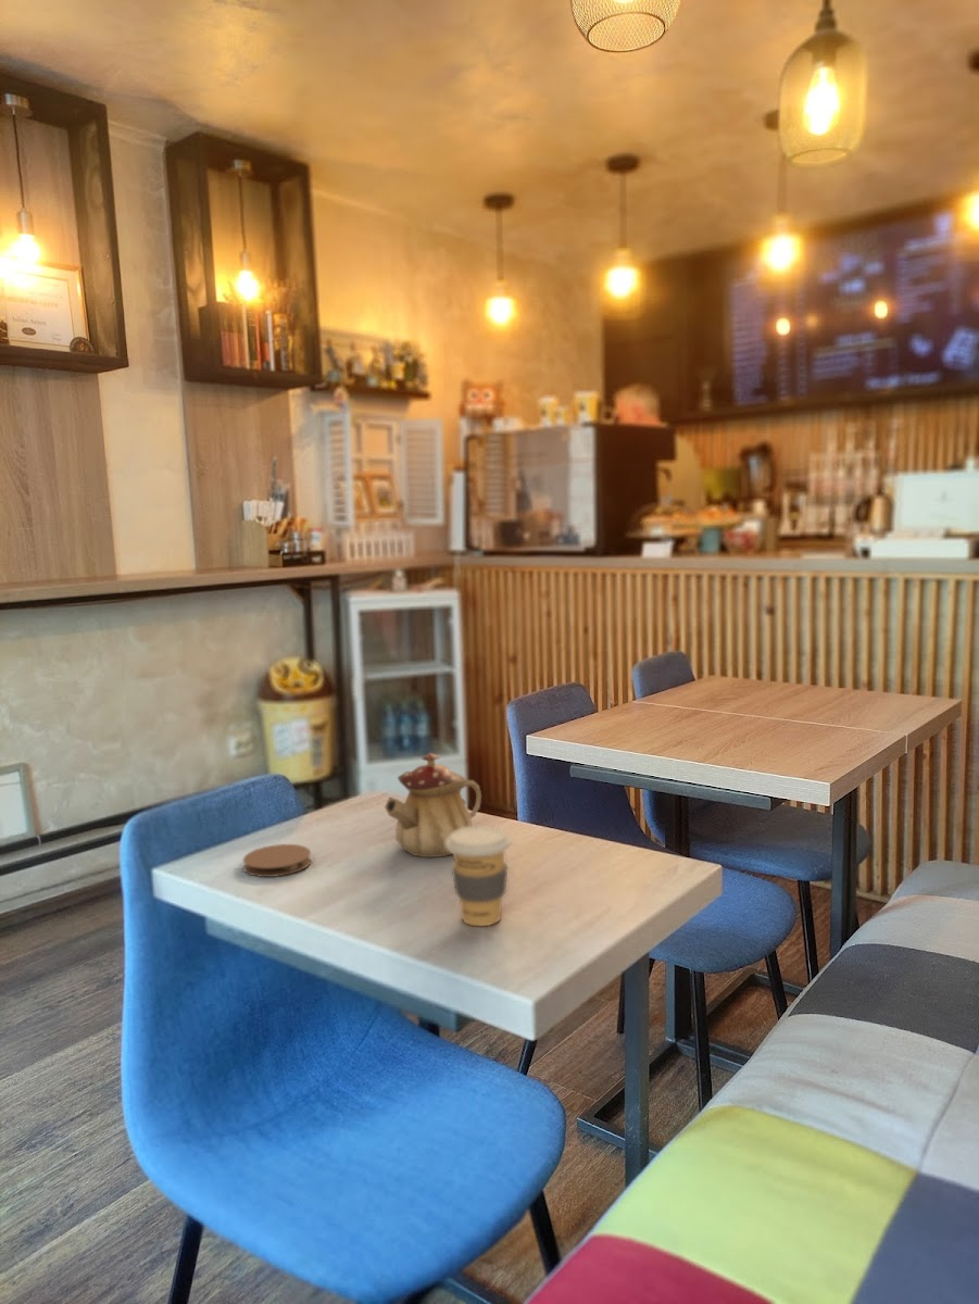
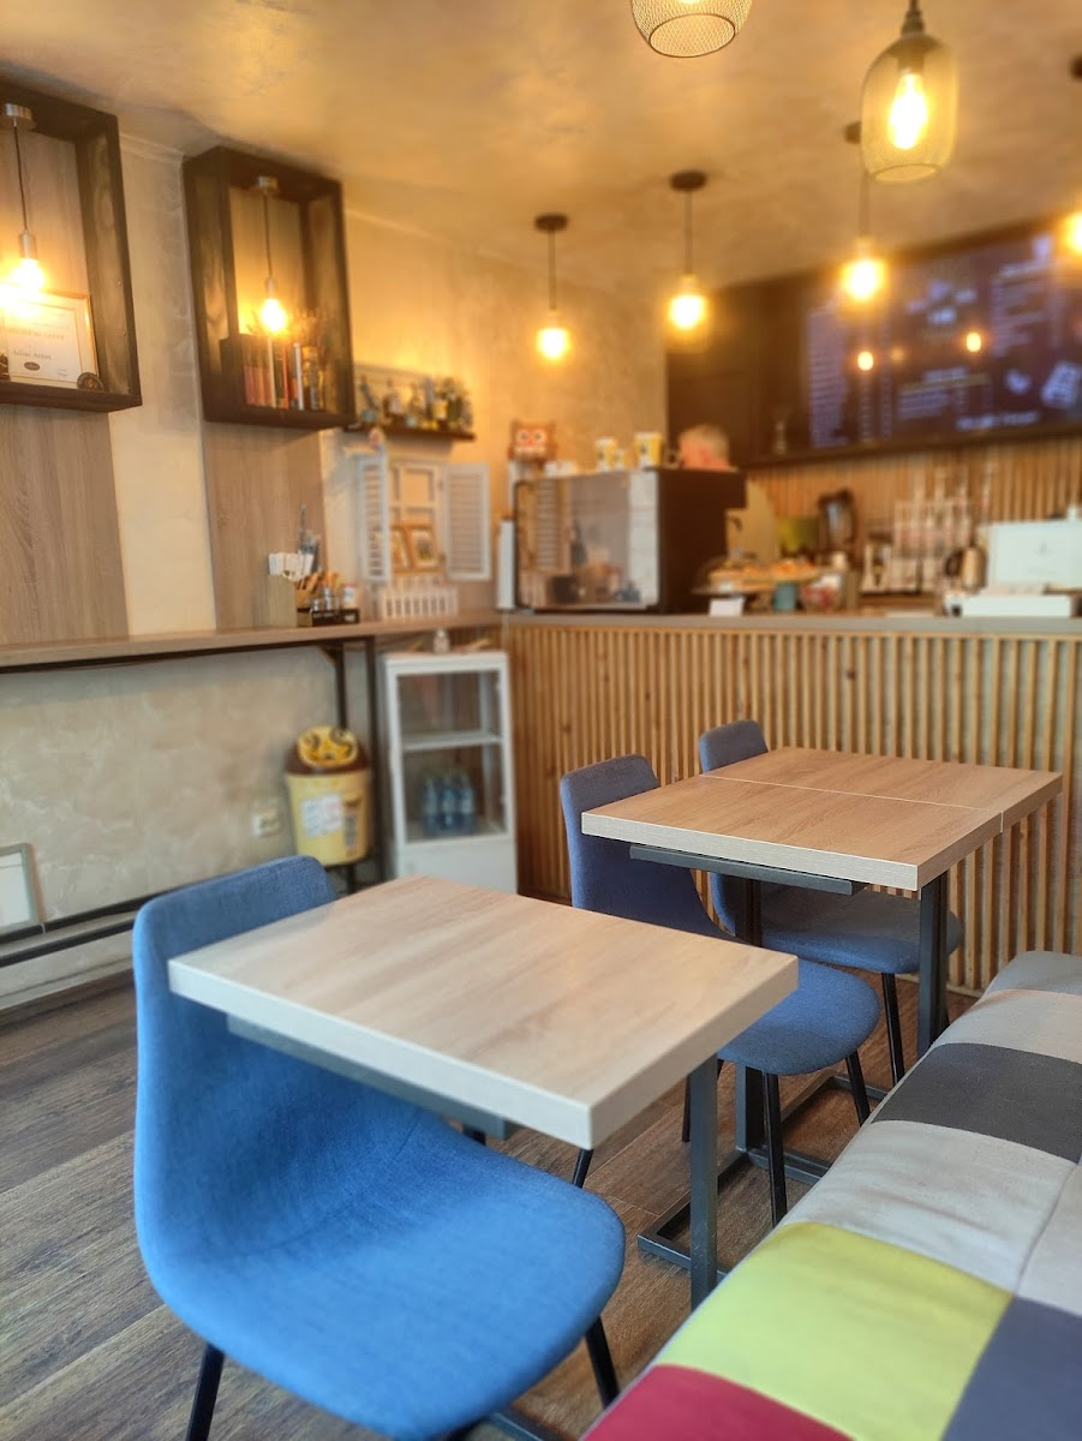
- teapot (437, 798)
- coaster (277, 860)
- coffee cup (479, 876)
